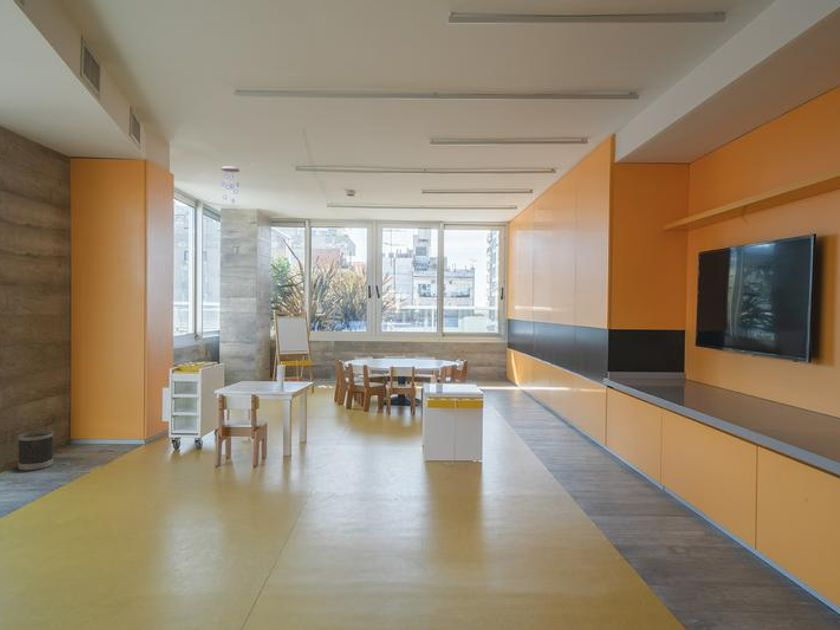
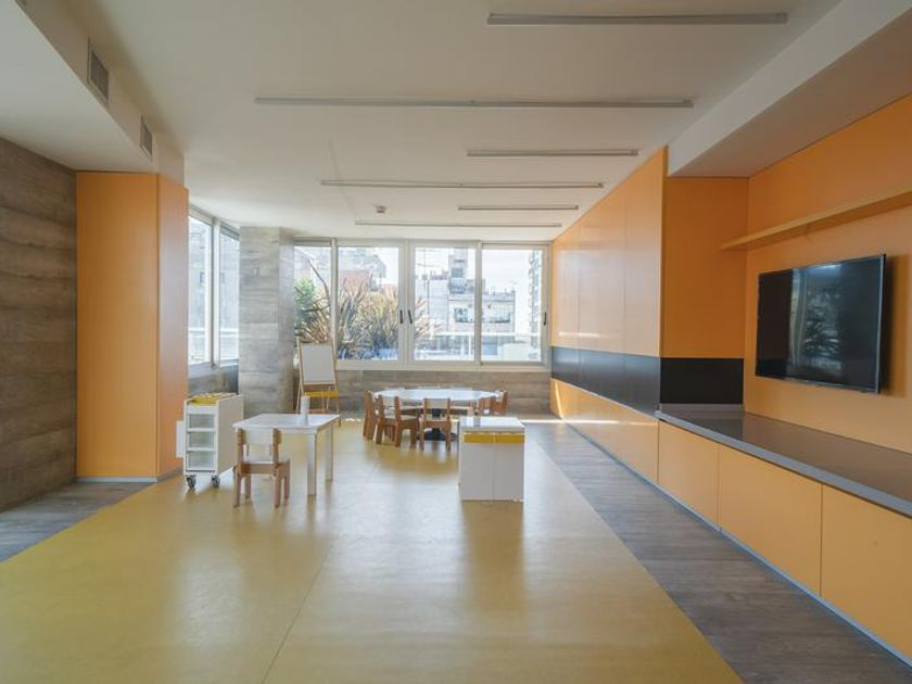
- ceiling mobile (230, 187)
- wastebasket (35, 450)
